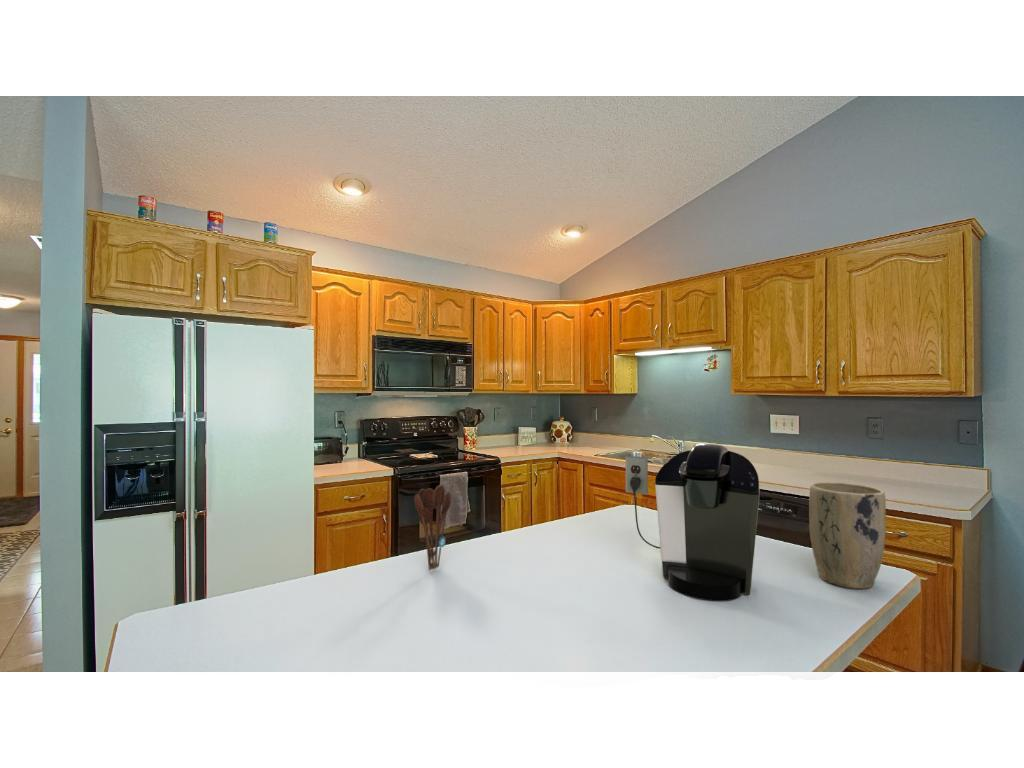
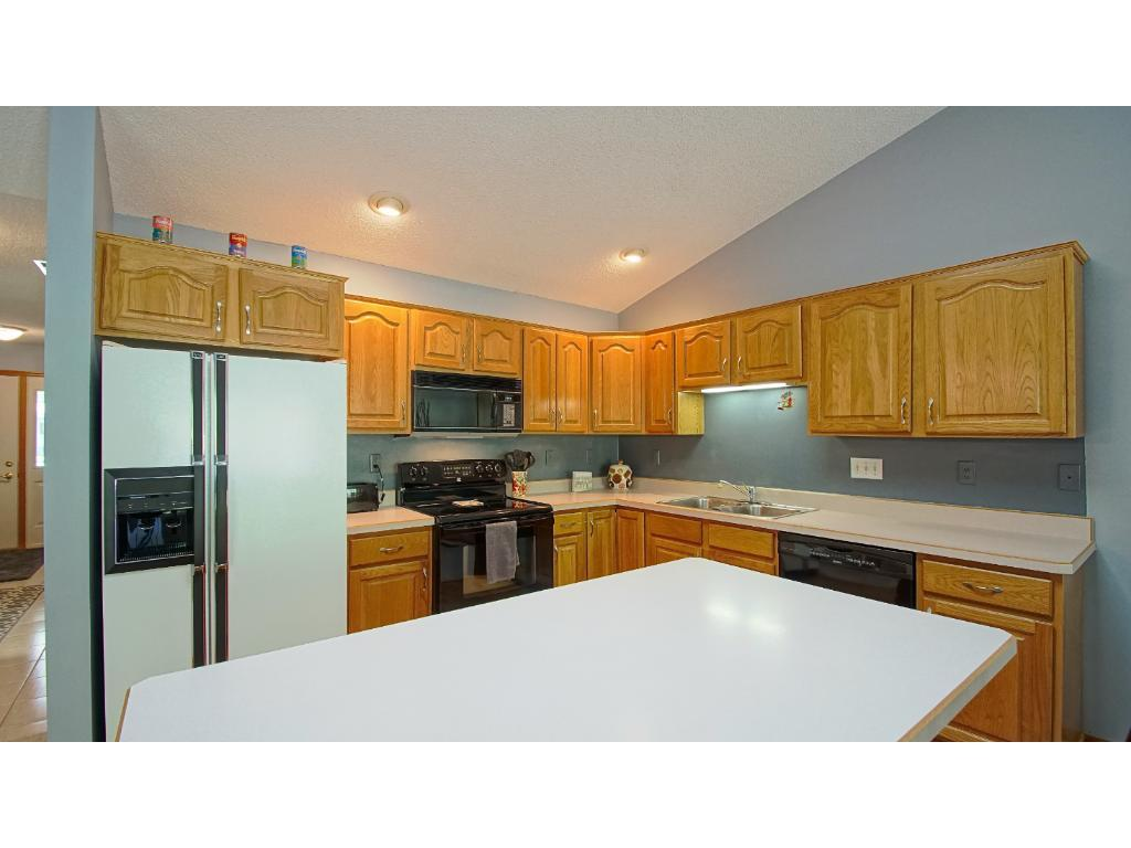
- plant pot (846, 533)
- coffee maker (680, 508)
- utensil holder (432, 526)
